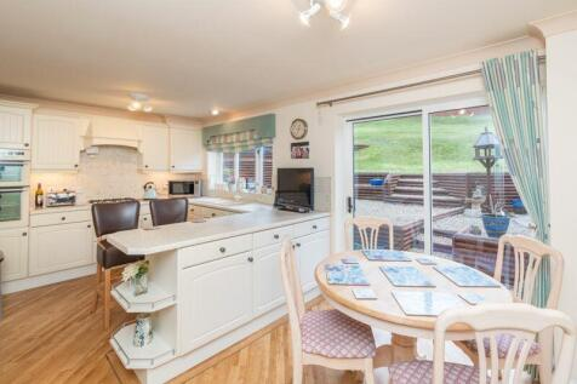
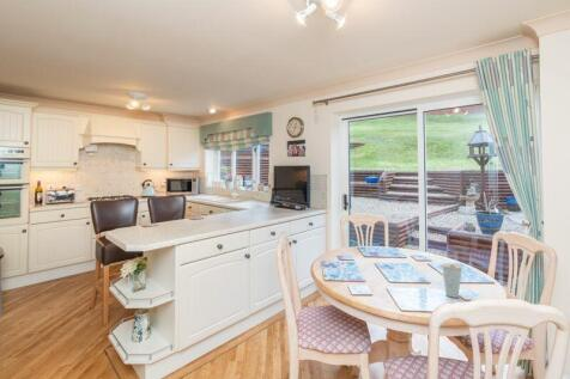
+ cup (451, 279)
